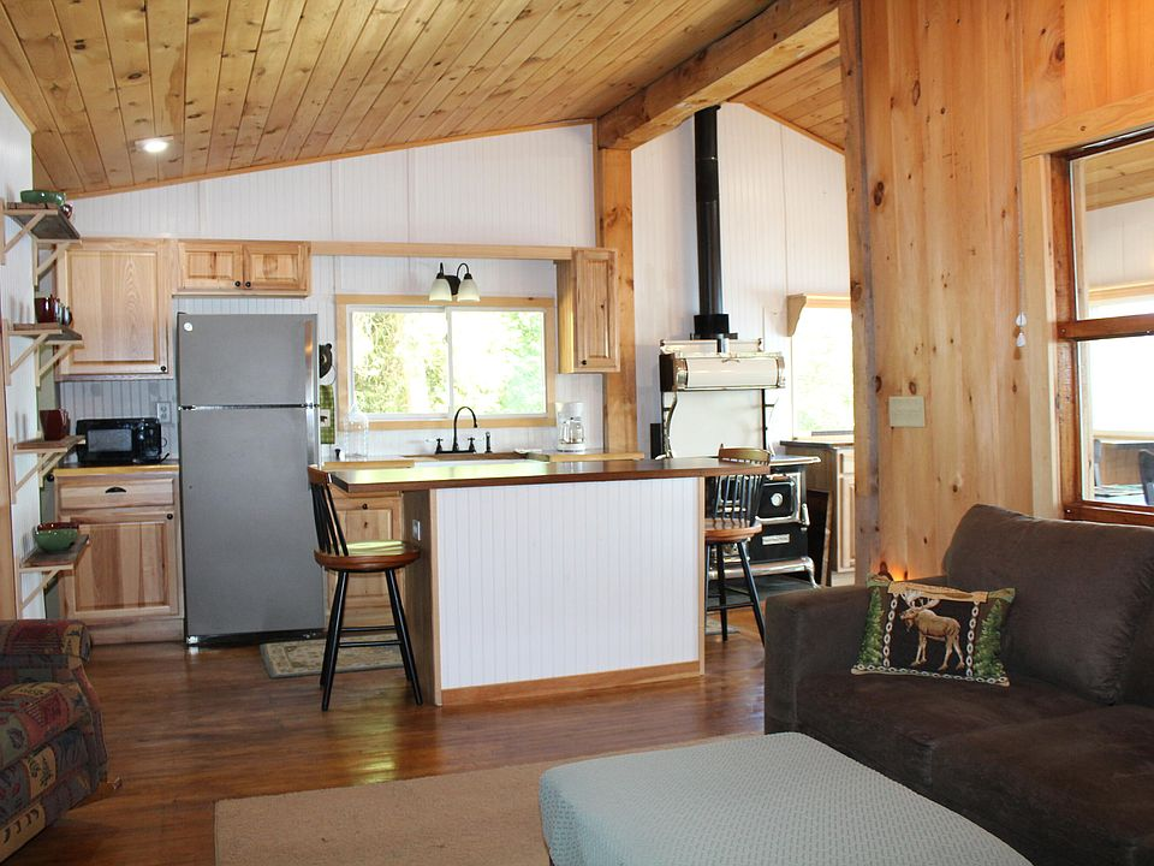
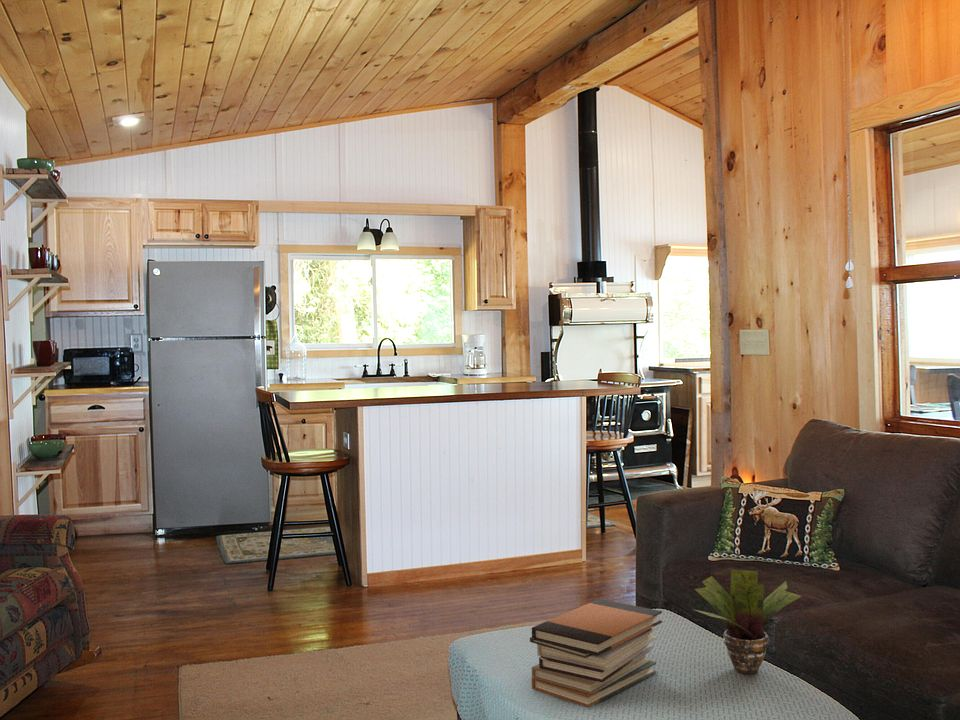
+ book stack (597, 649)
+ potted plant (748, 621)
